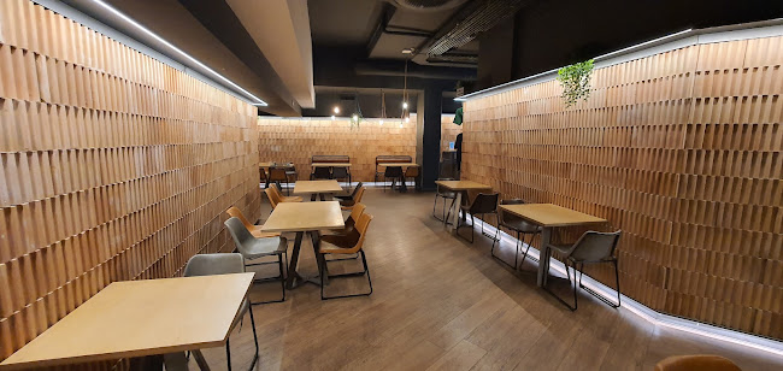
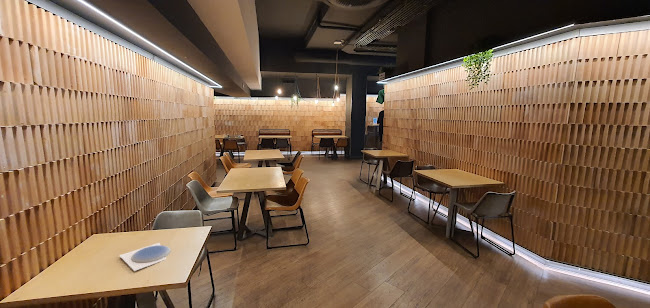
+ plate (151, 252)
